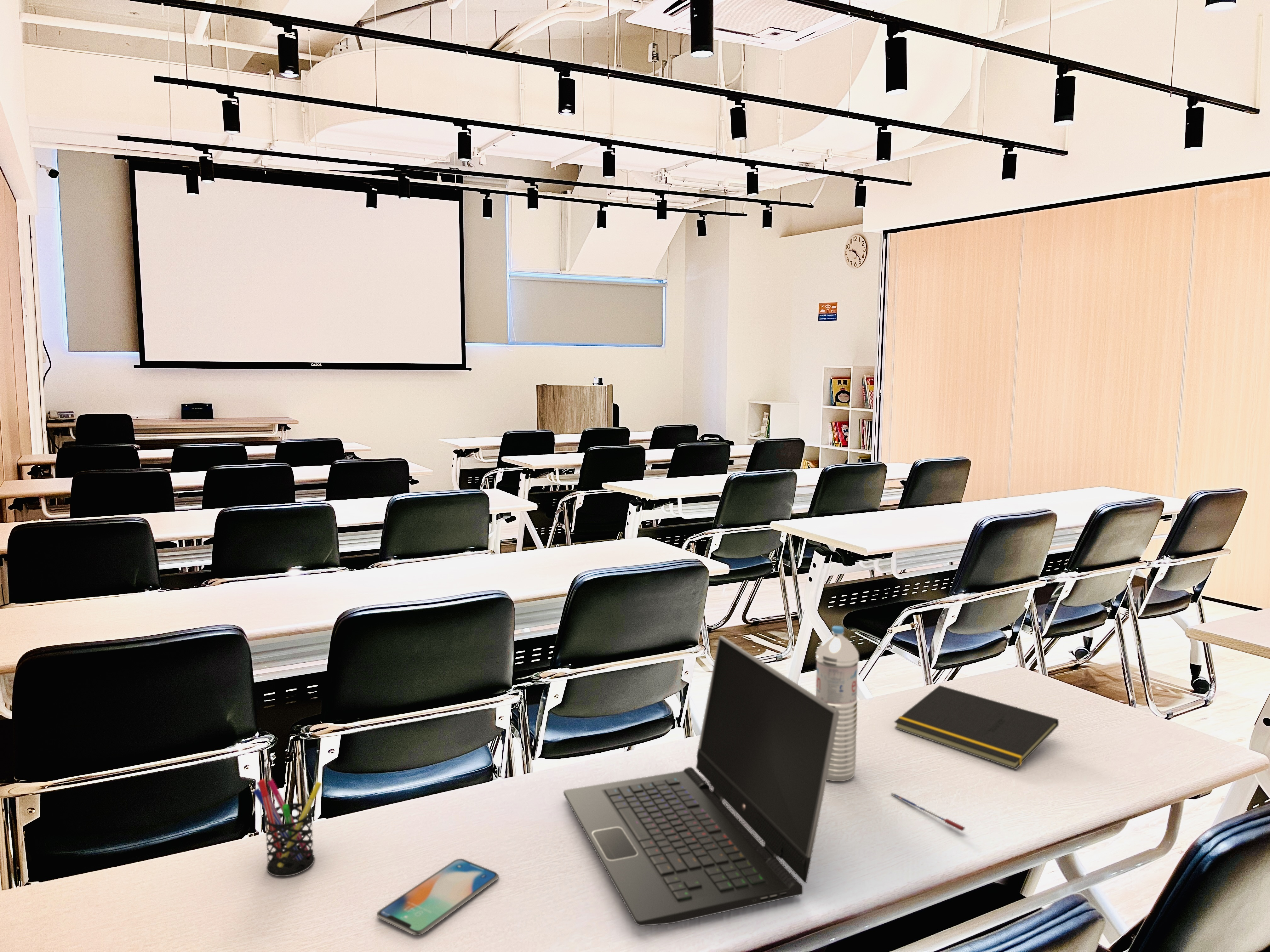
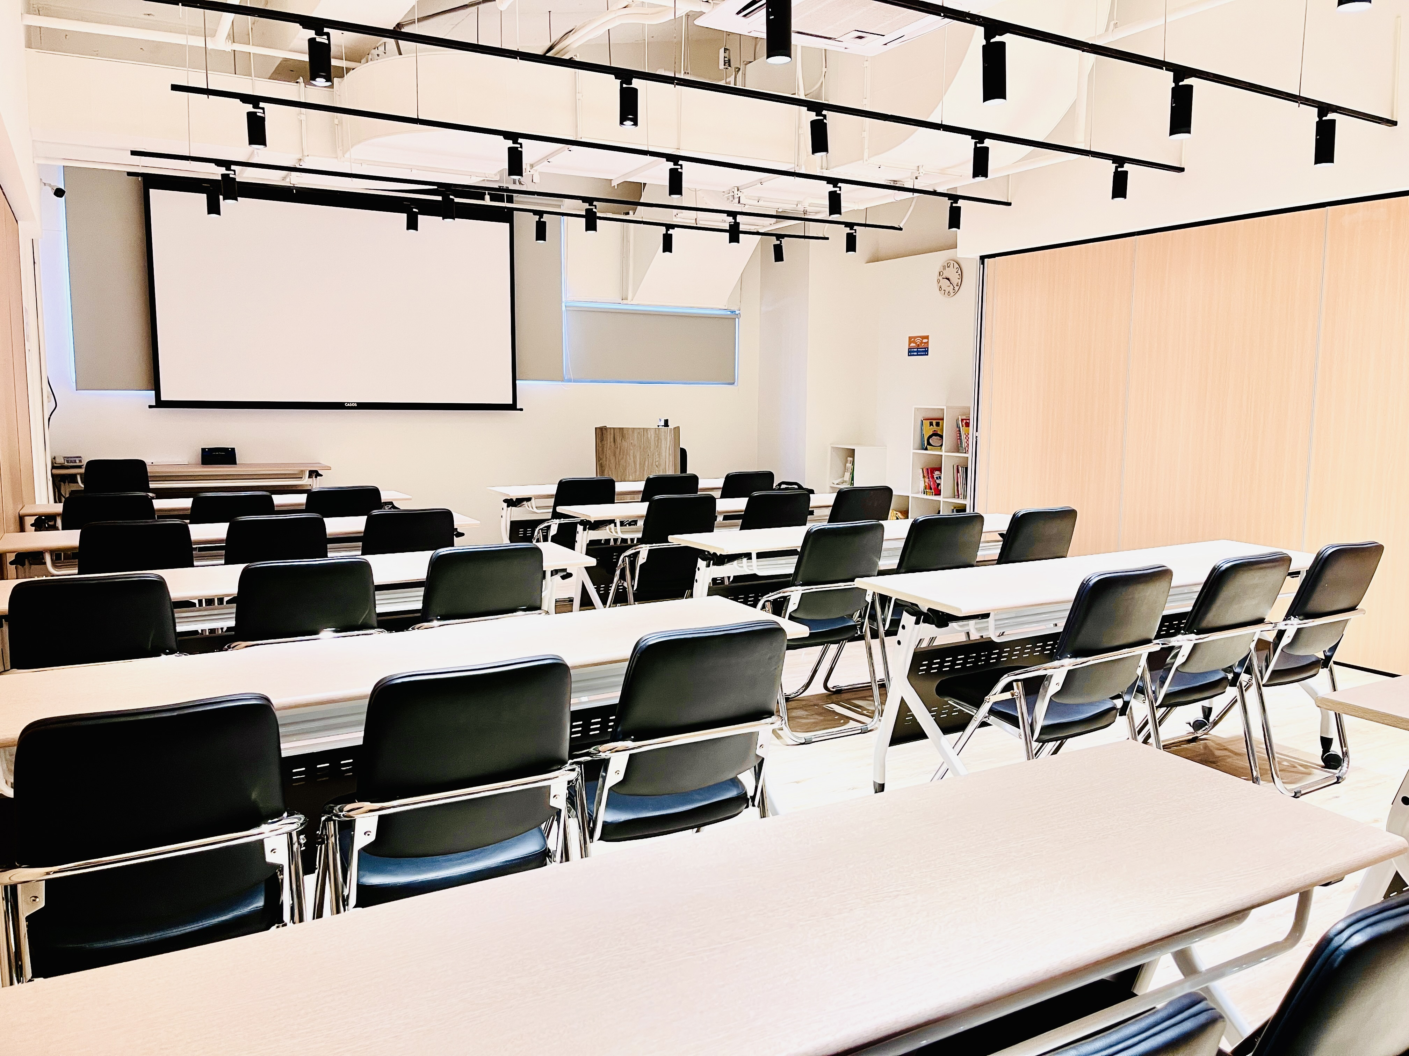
- laptop computer (688, 767)
- notepad (975, 723)
- pen holder (286, 823)
- pen (926, 810)
- water bottle (836, 701)
- smartphone (440, 894)
